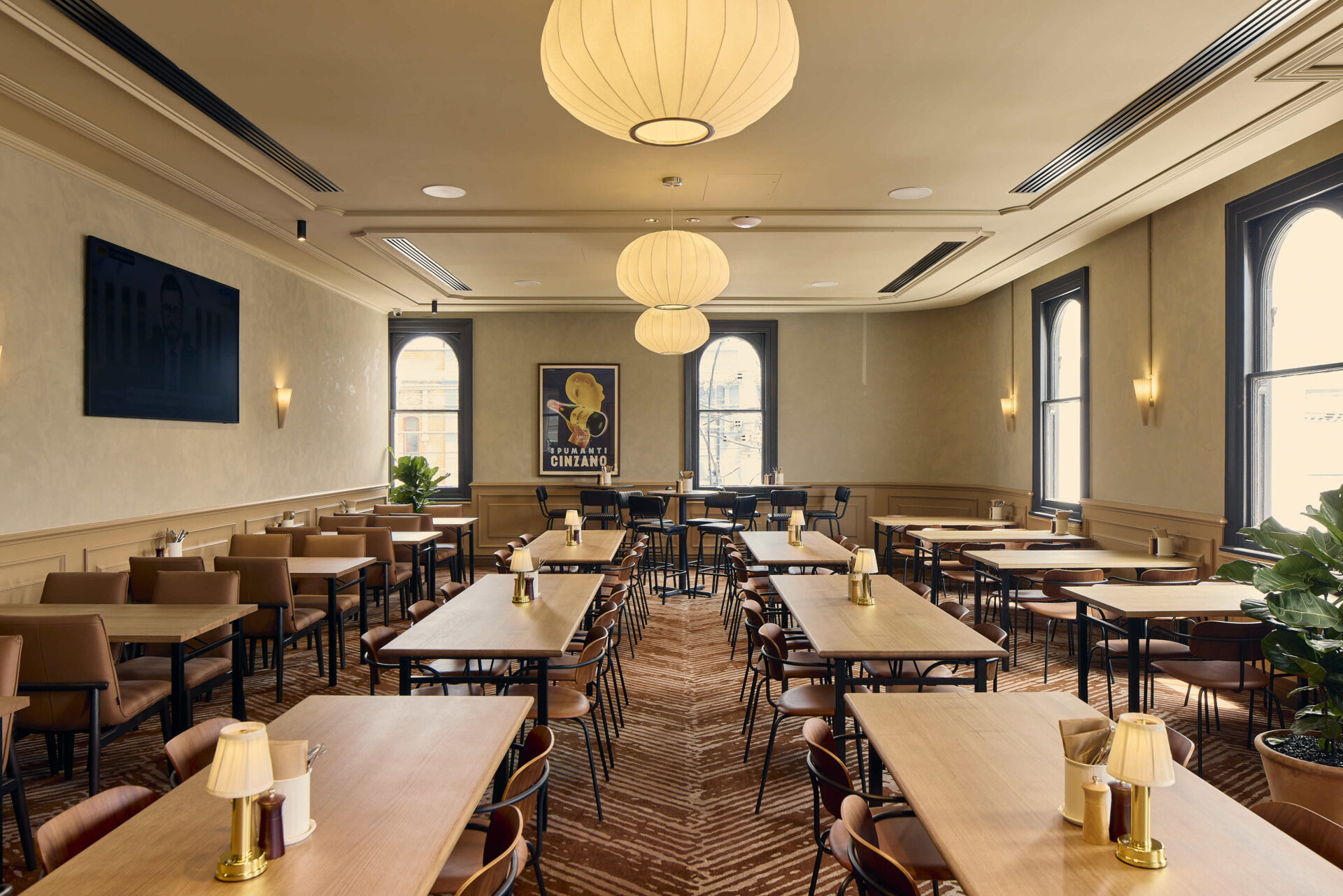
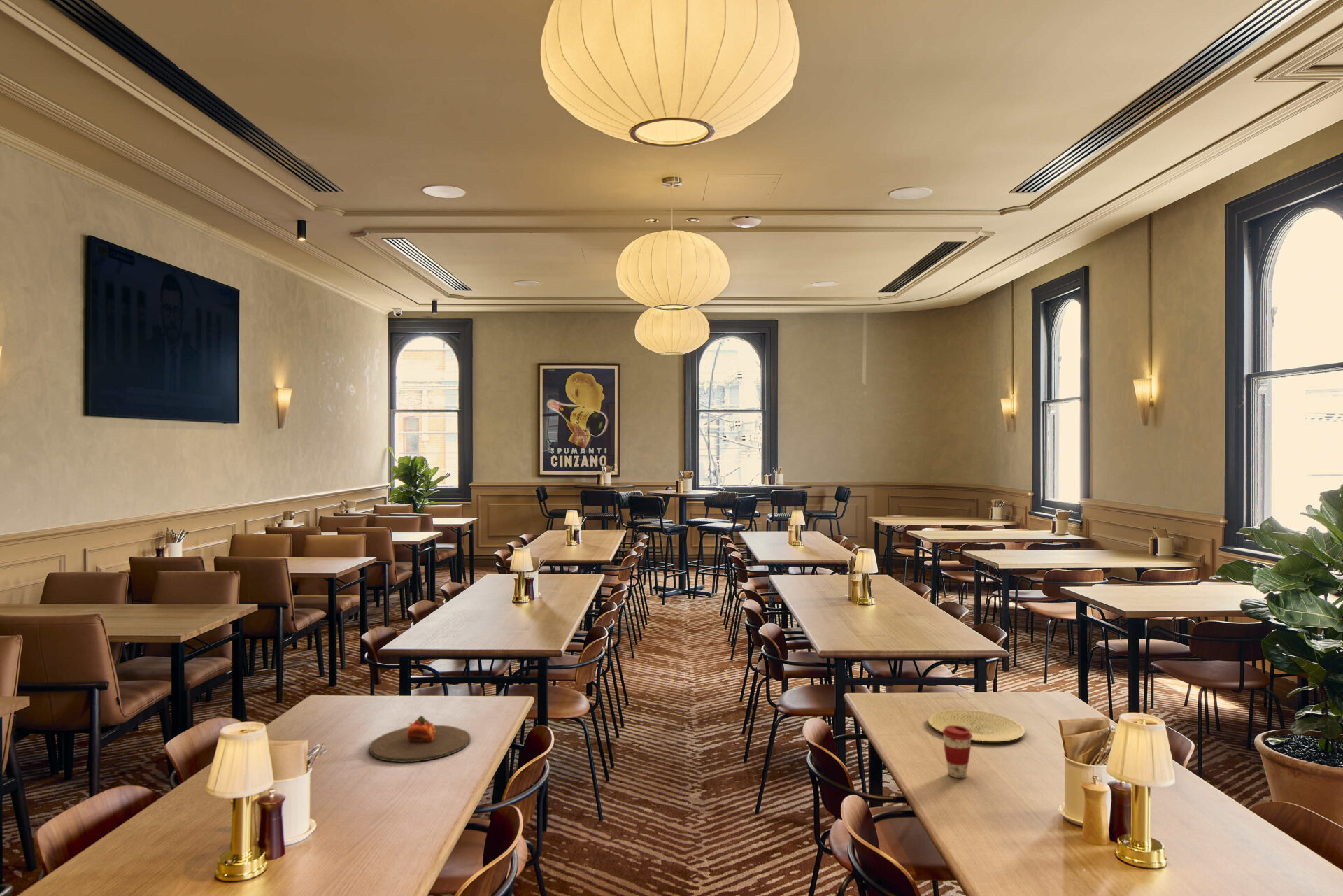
+ coffee cup (957, 751)
+ plate (975, 726)
+ plate (420, 730)
